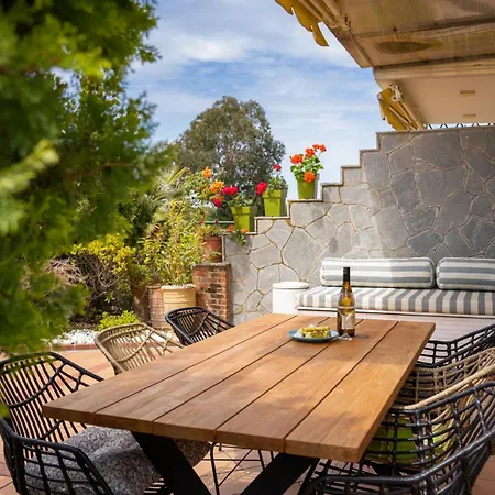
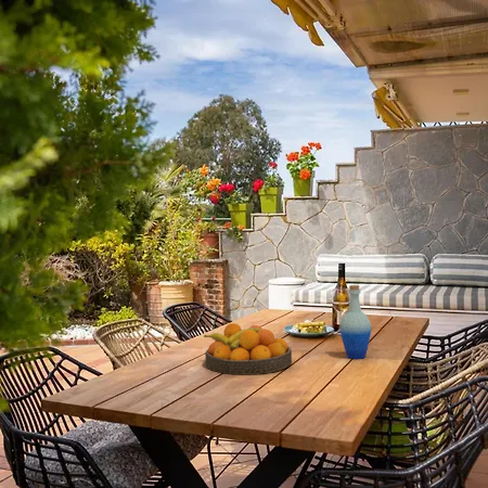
+ fruit bowl (247, 344)
+ bottle (355, 321)
